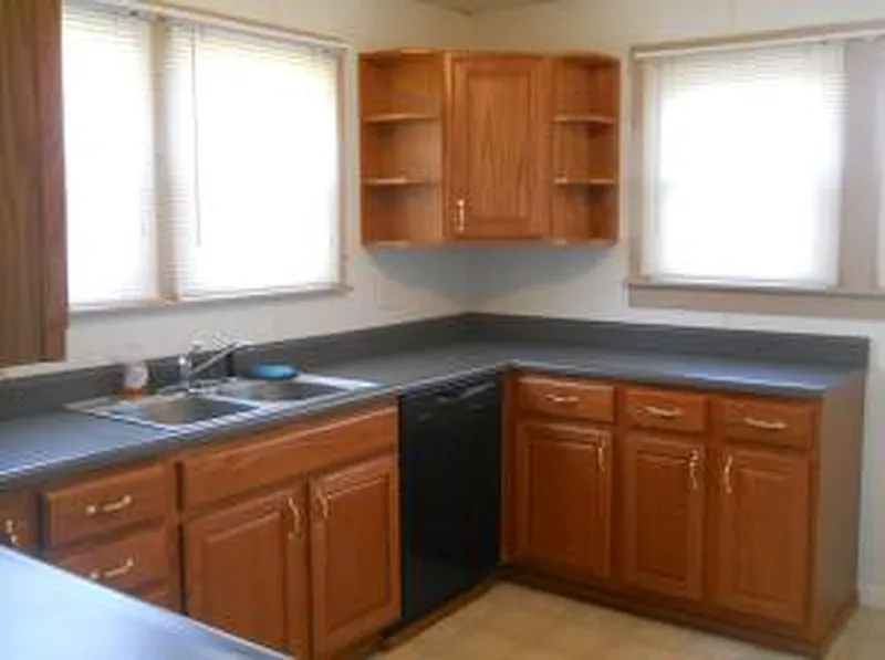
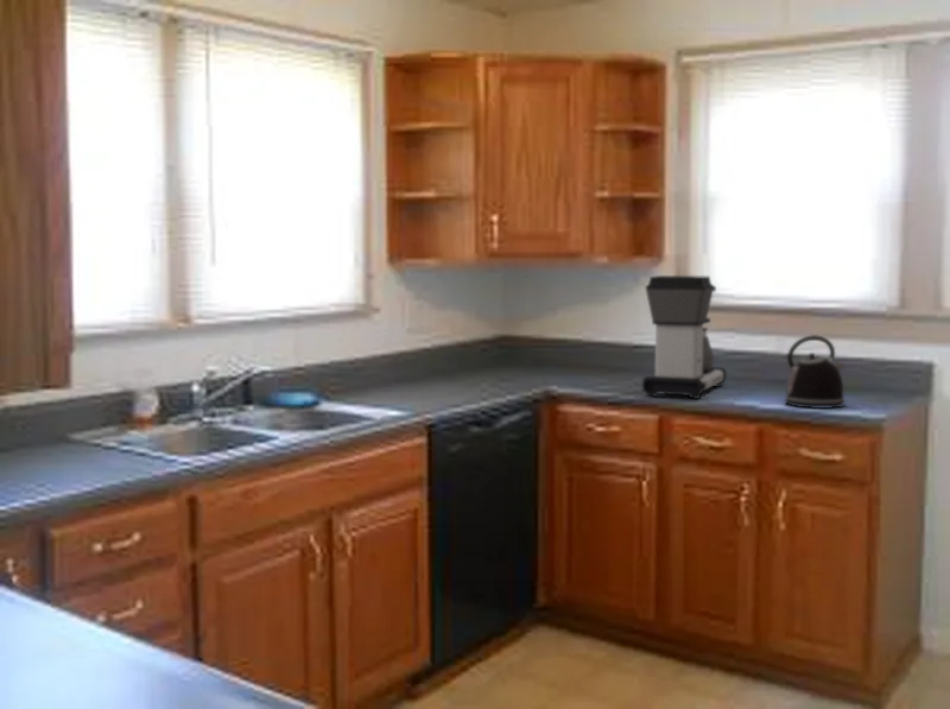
+ coffee maker (686, 333)
+ kettle (815, 369)
